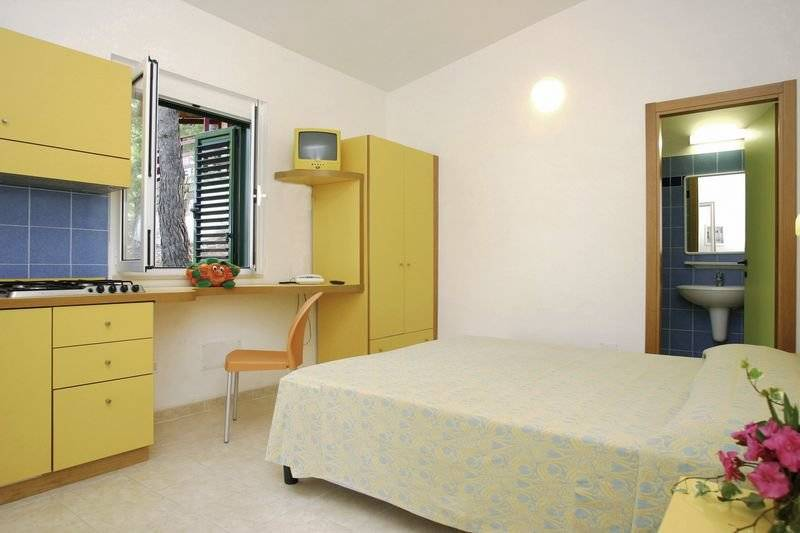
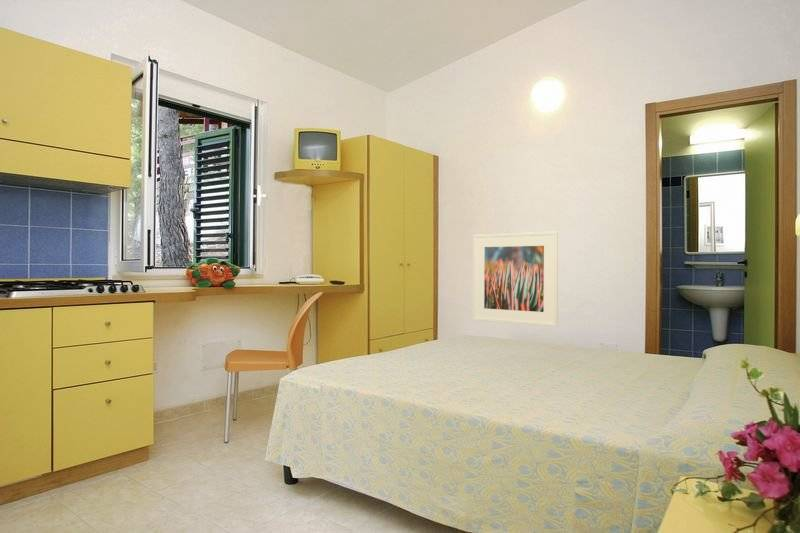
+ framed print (513, 278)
